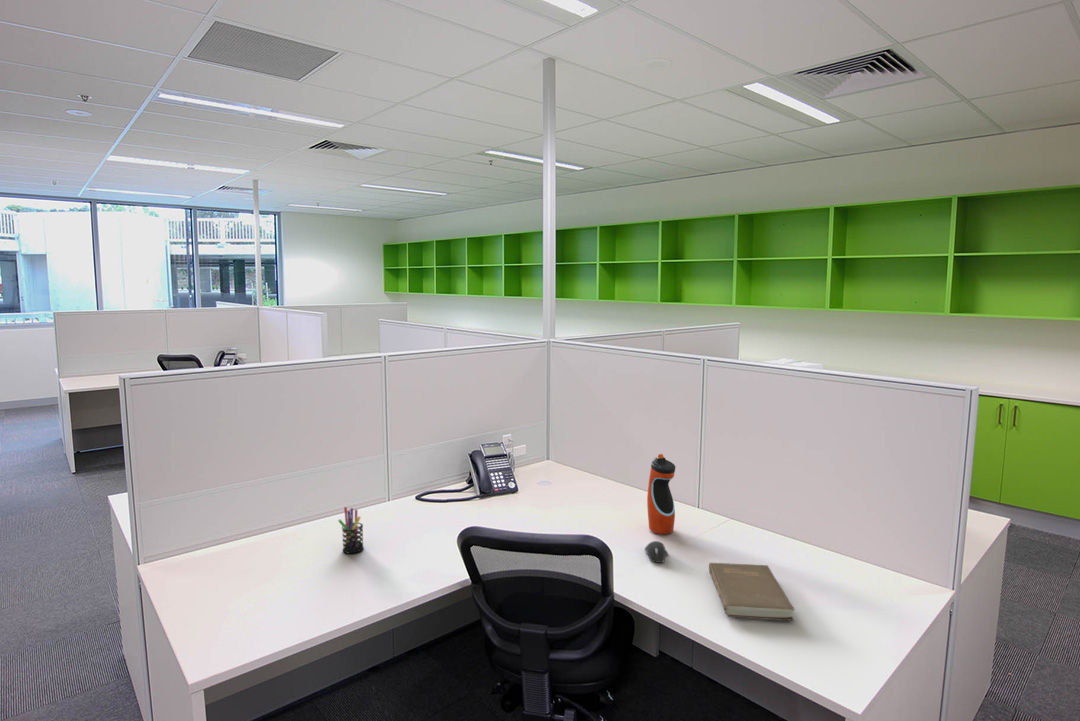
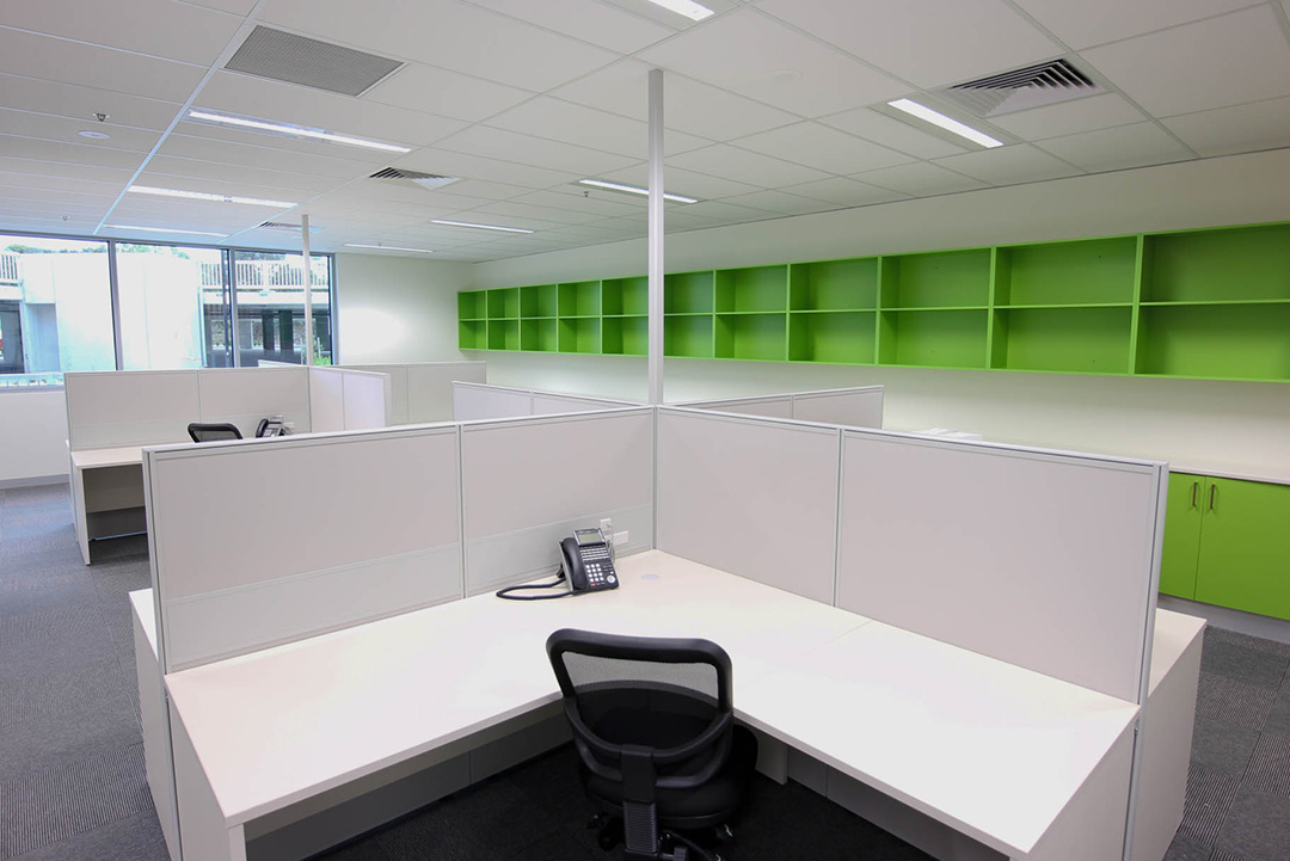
- computer mouse (657, 549)
- pen holder (349, 529)
- water bottle (661, 492)
- book (747, 589)
